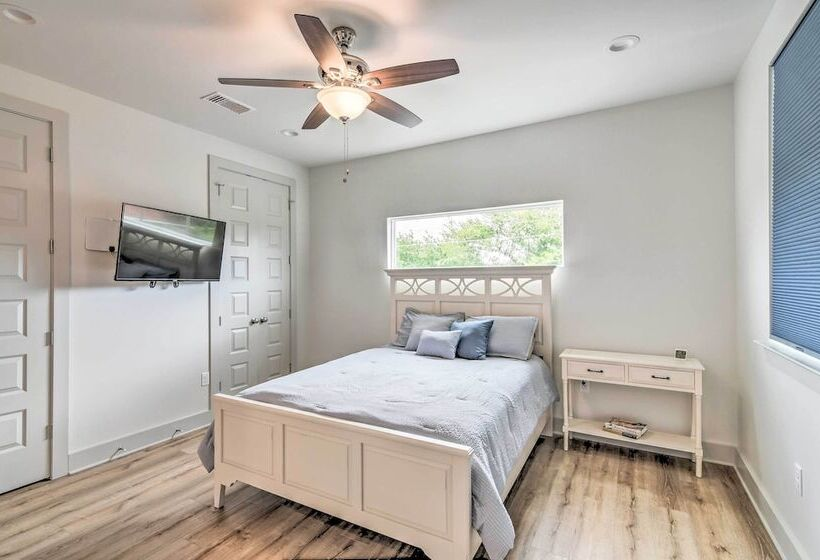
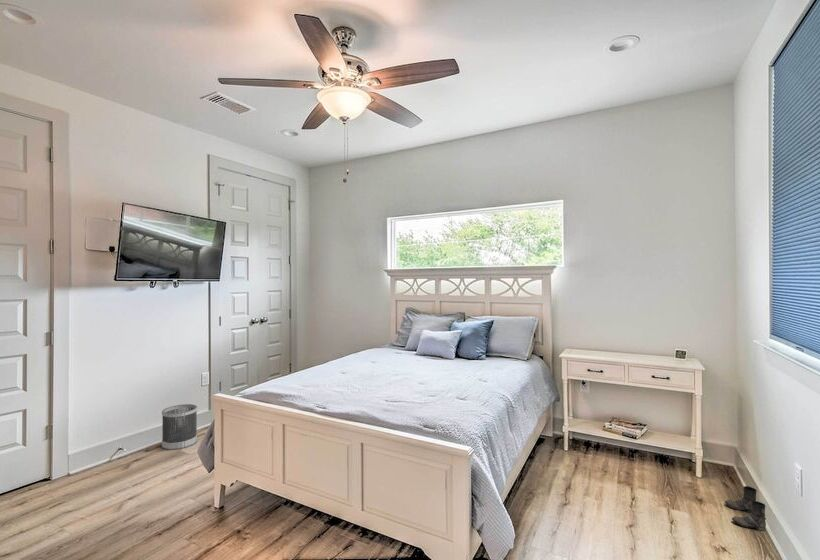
+ wastebasket (179, 426)
+ boots (744, 505)
